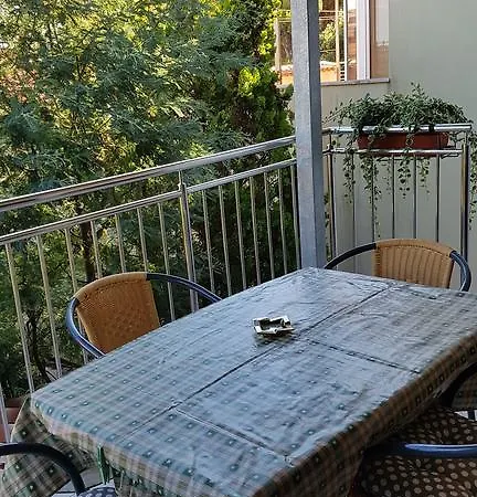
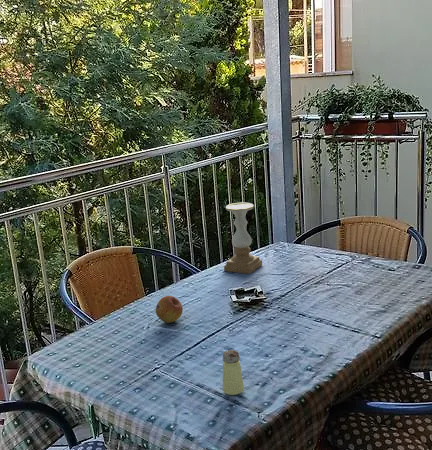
+ candle holder (241, 237)
+ saltshaker (232, 371)
+ fruit (169, 309)
